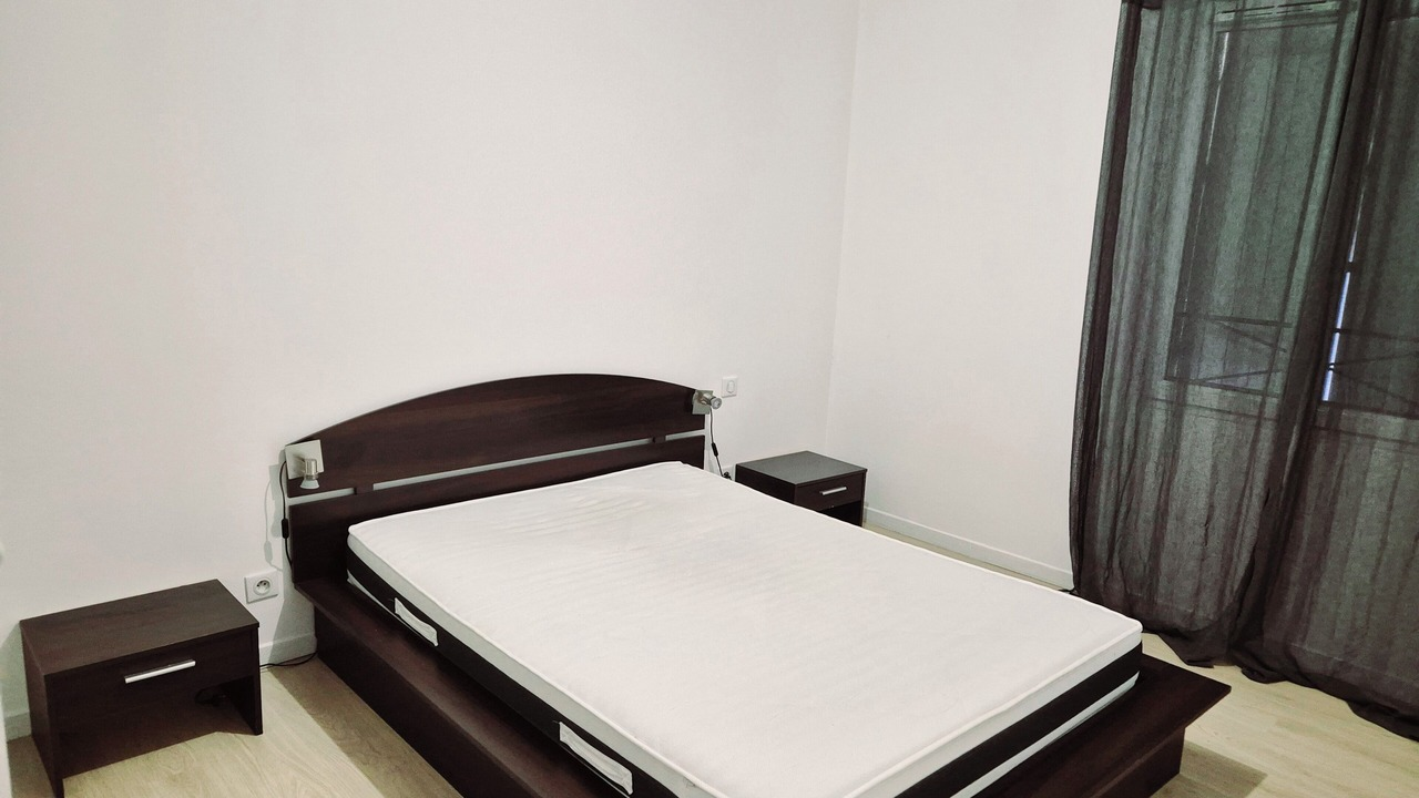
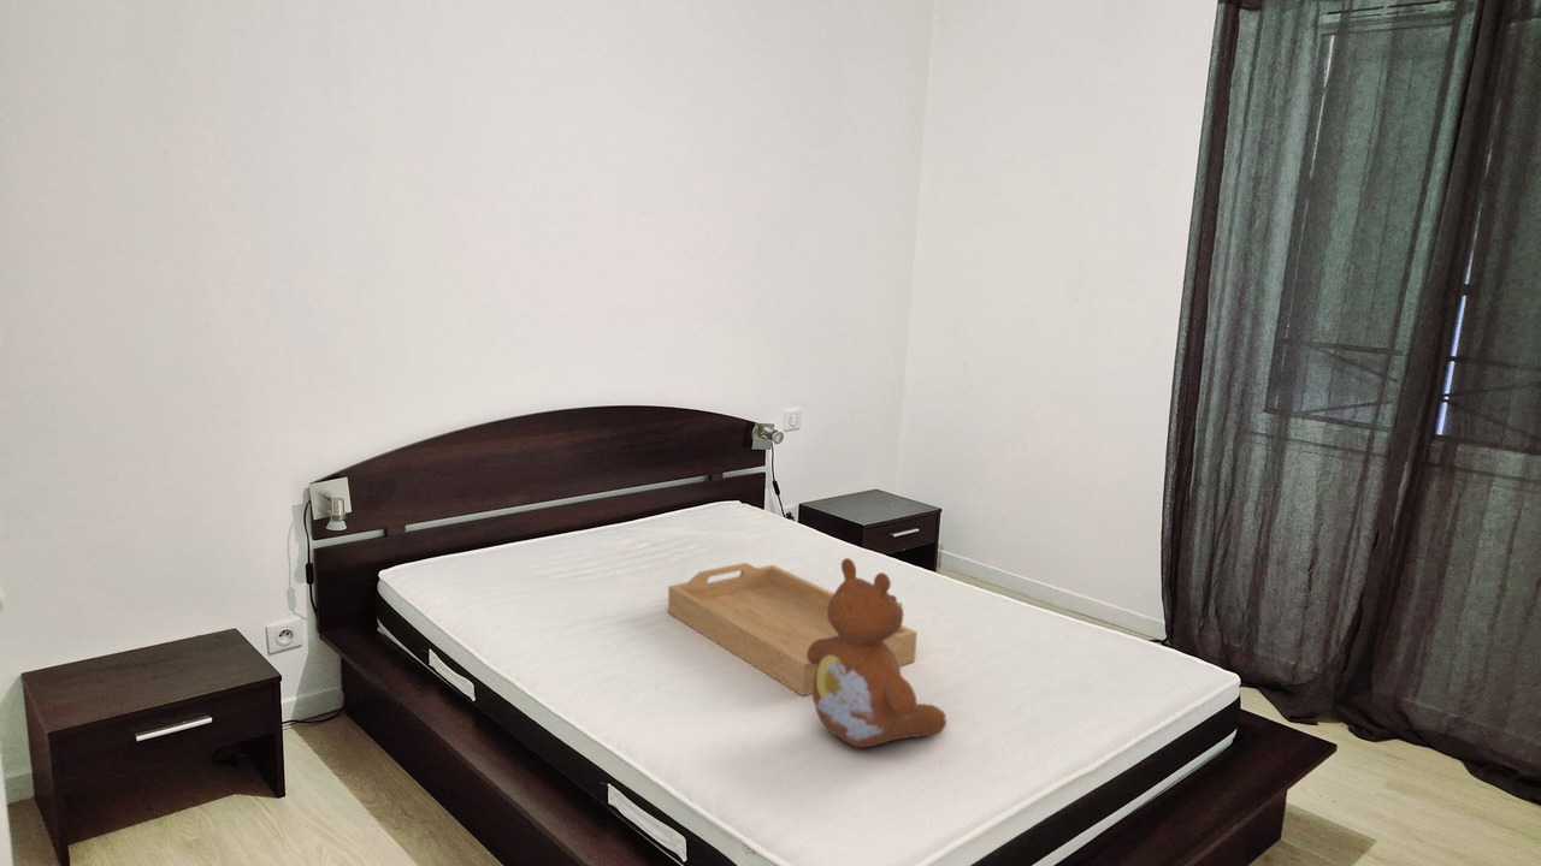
+ serving tray (786, 617)
+ teddy bear (880, 647)
